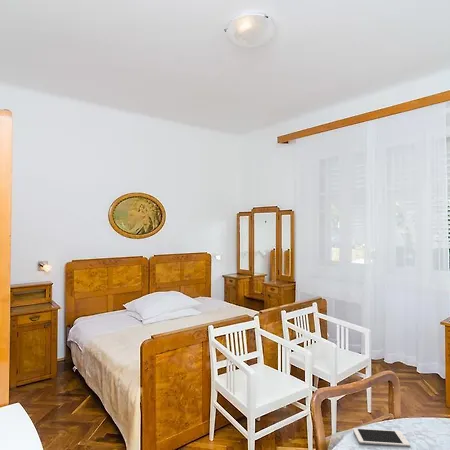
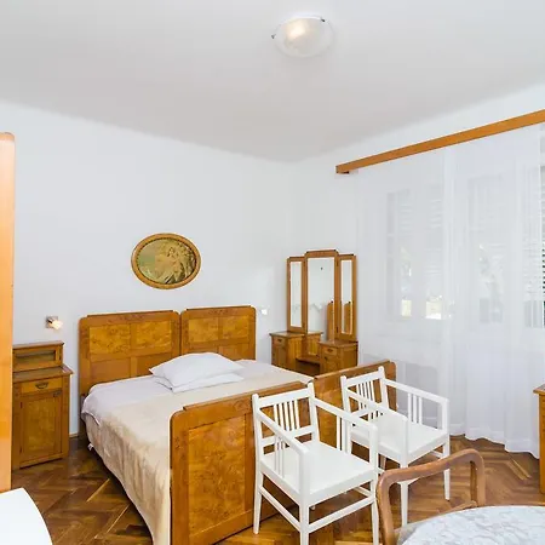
- cell phone (380, 437)
